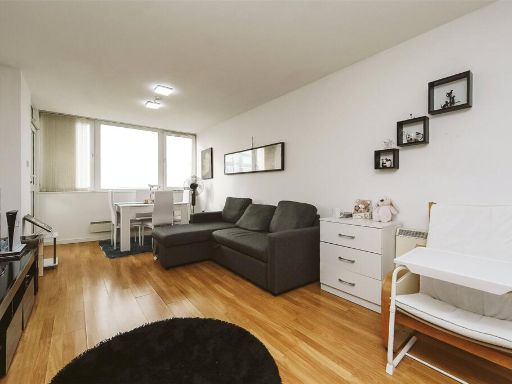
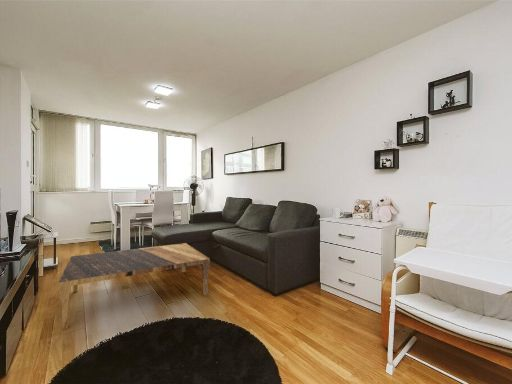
+ coffee table (138, 274)
